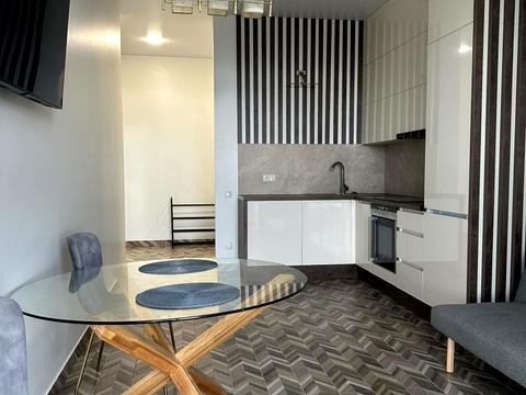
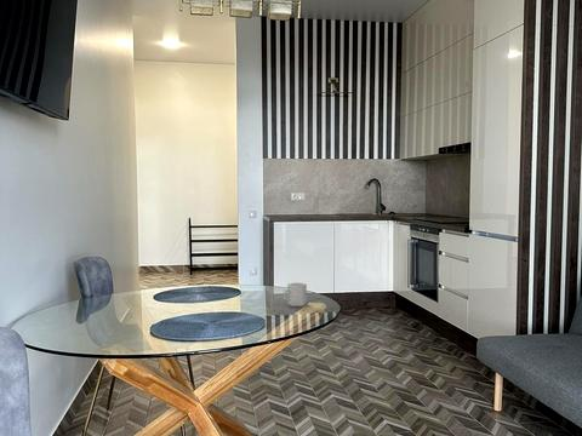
+ cup (295, 294)
